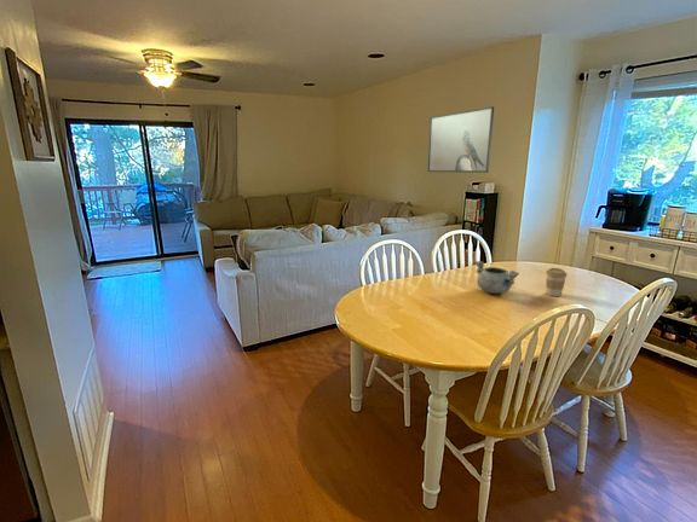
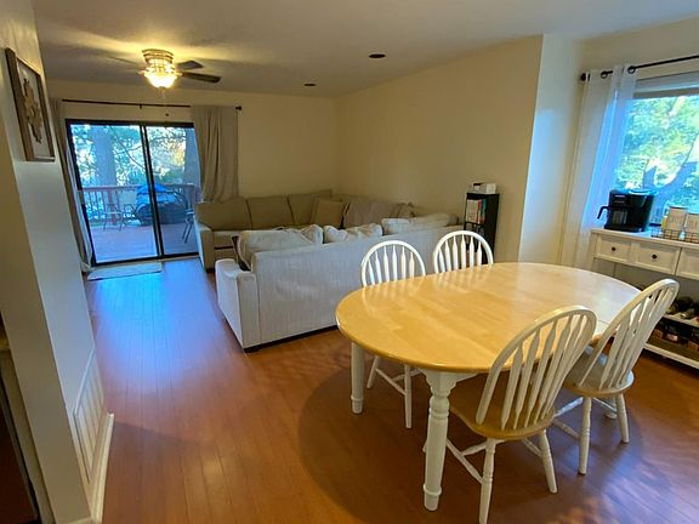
- coffee cup (554, 282)
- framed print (456, 143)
- decorative bowl (495, 278)
